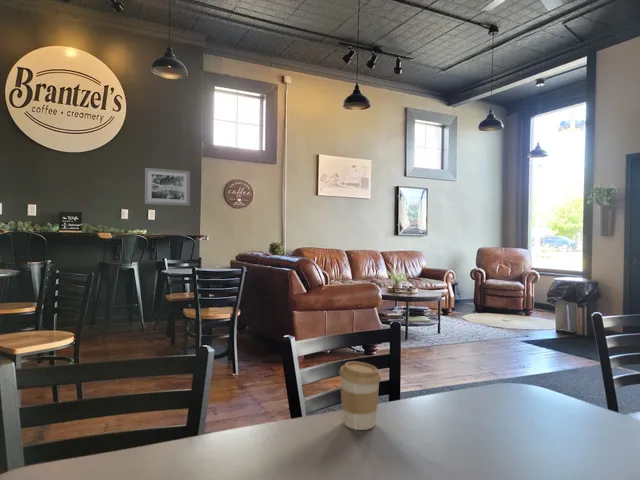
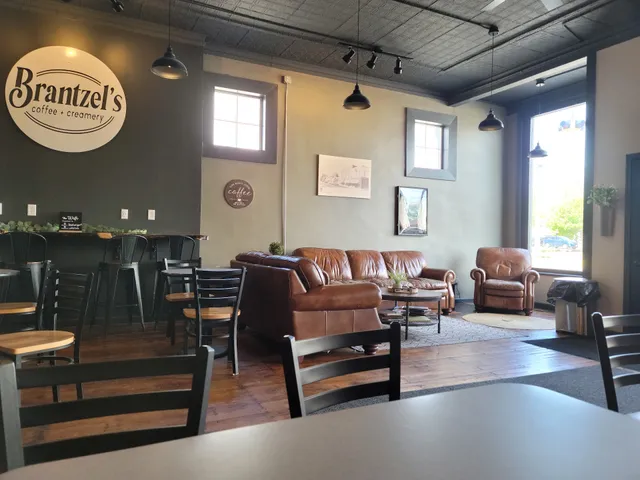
- coffee cup (359, 393)
- wall art (167, 187)
